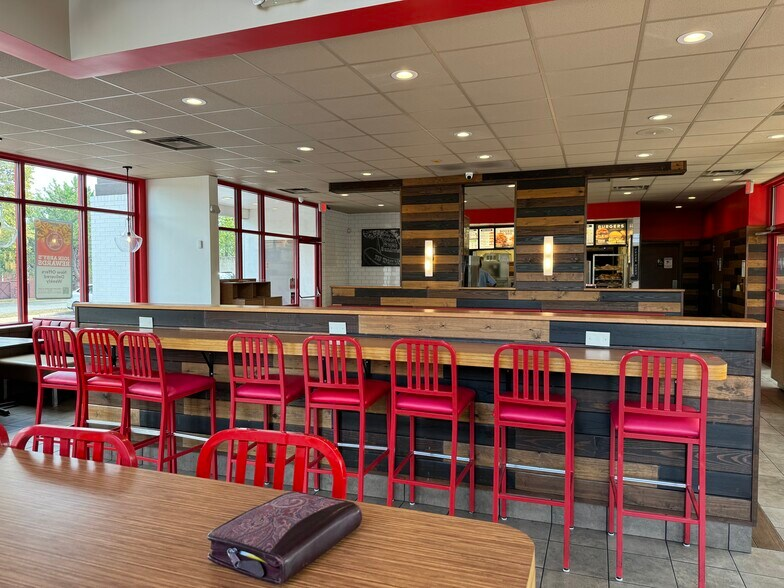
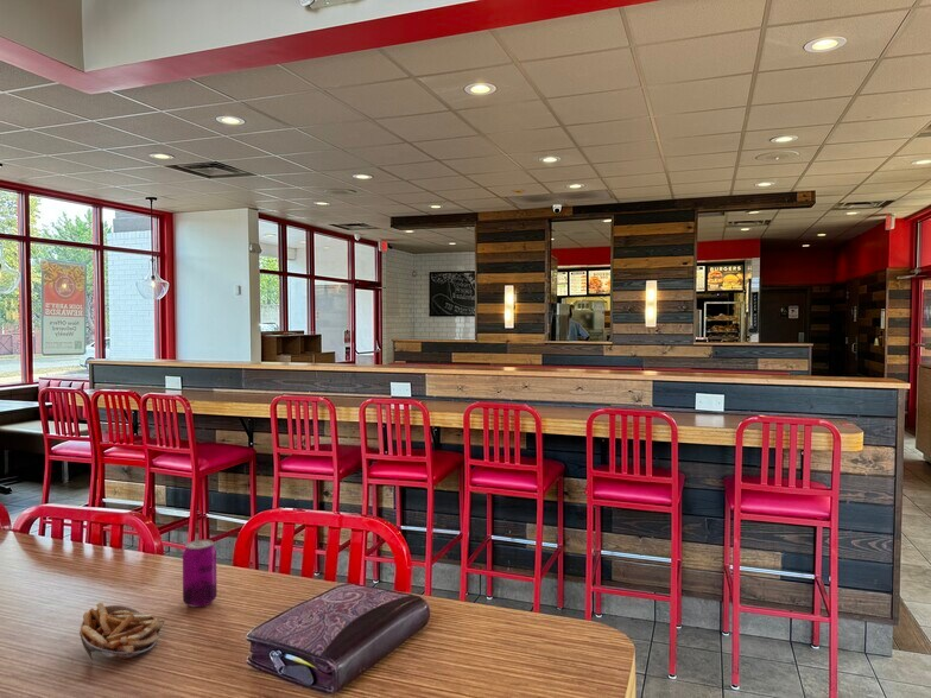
+ french fries (126, 623)
+ soda can (200, 572)
